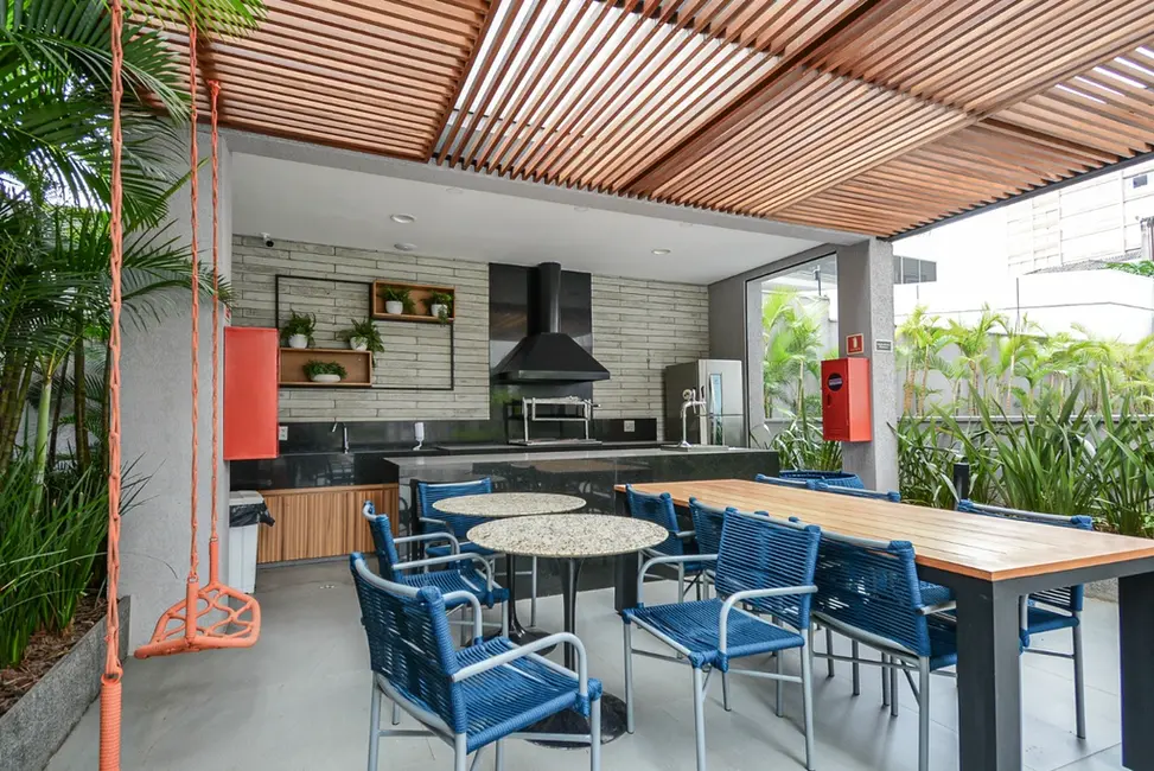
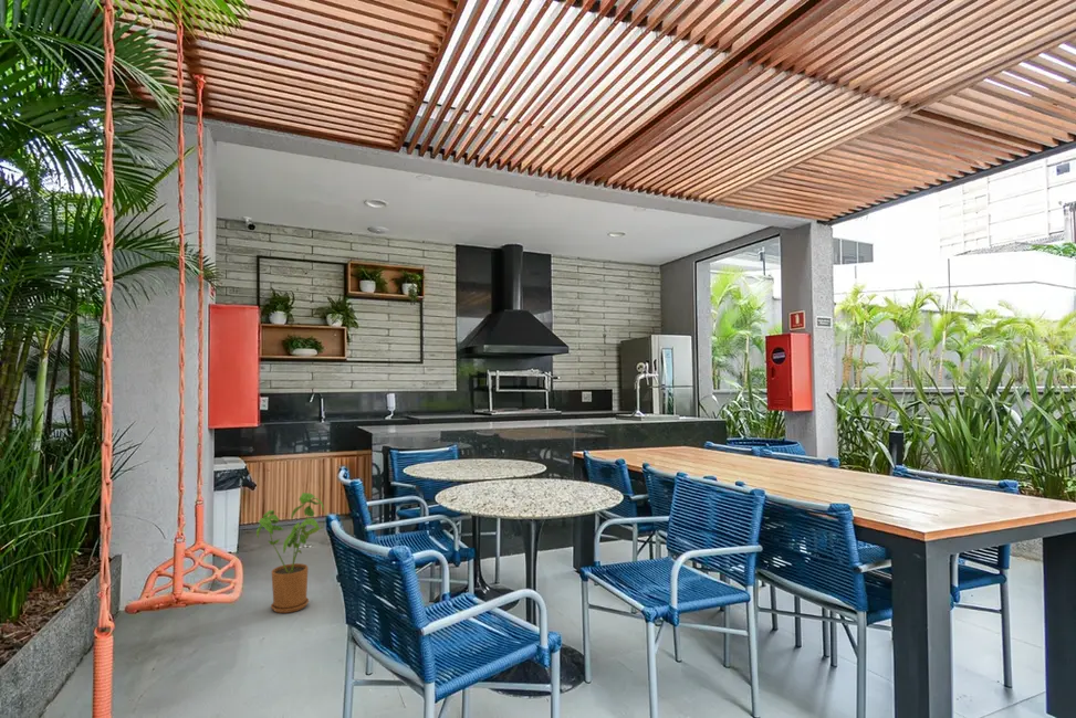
+ house plant (294, 550)
